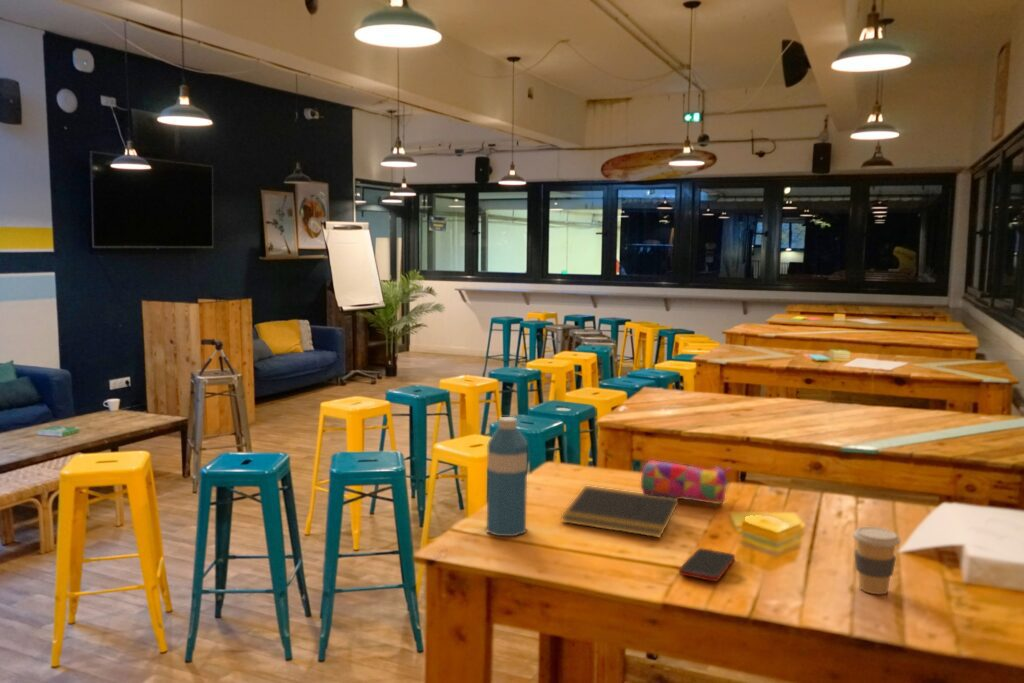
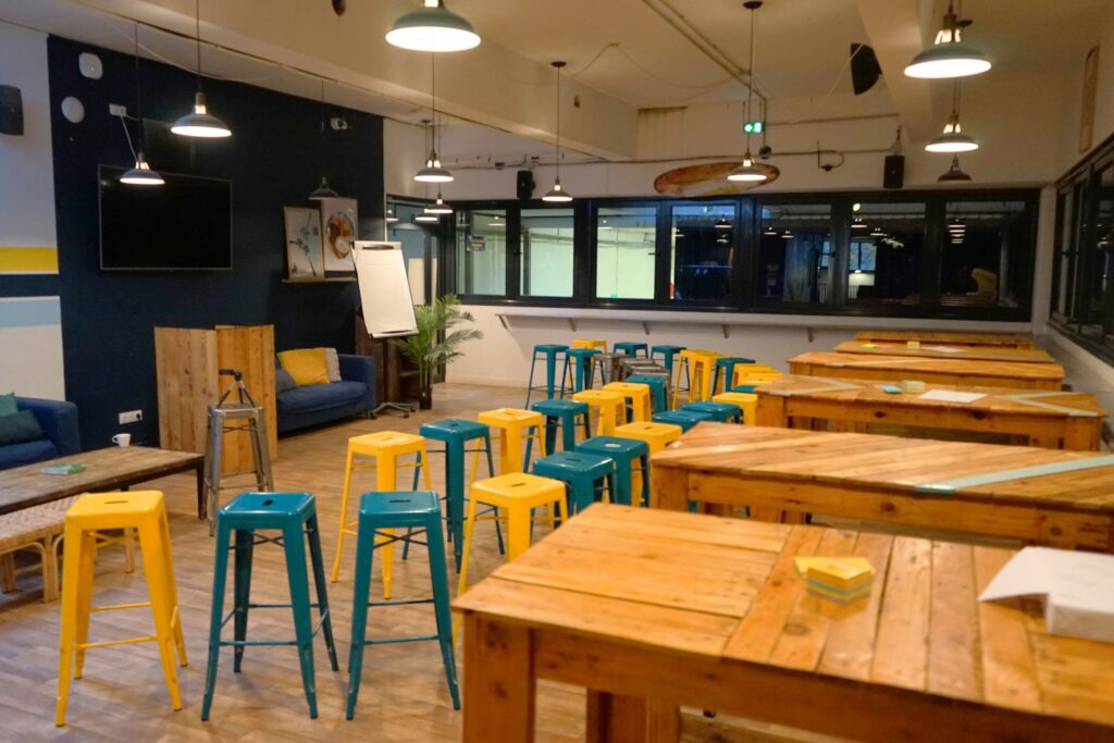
- water bottle (507, 474)
- cell phone (707, 564)
- pencil case (685, 481)
- coffee cup (875, 560)
- notepad (620, 510)
